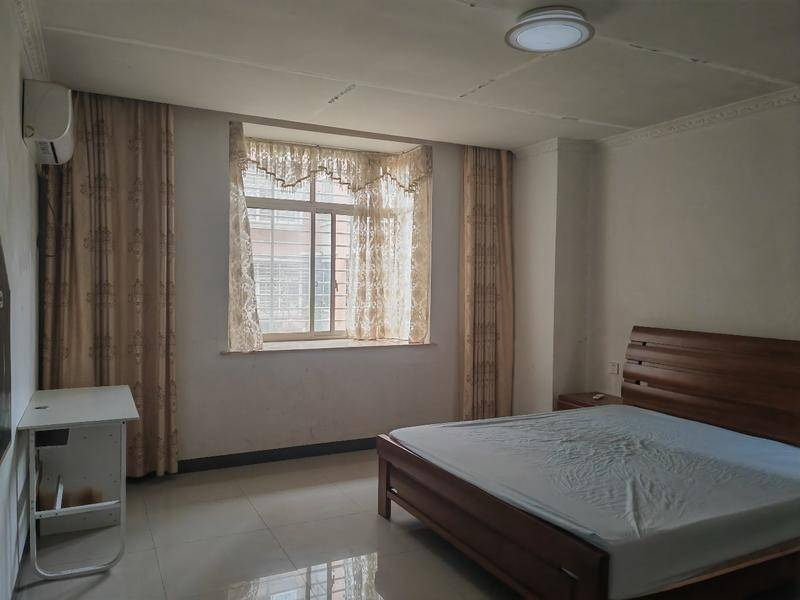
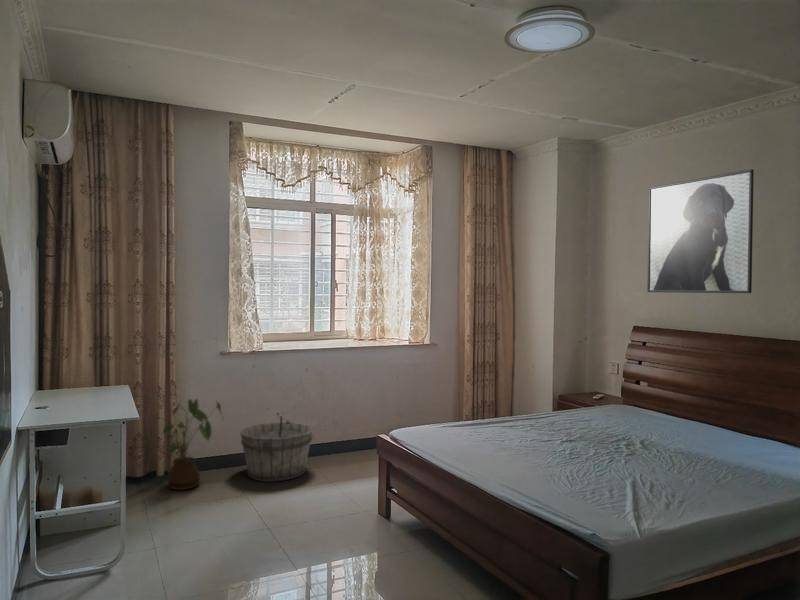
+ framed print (695, 236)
+ wooden bucket (277, 443)
+ house plant (188, 444)
